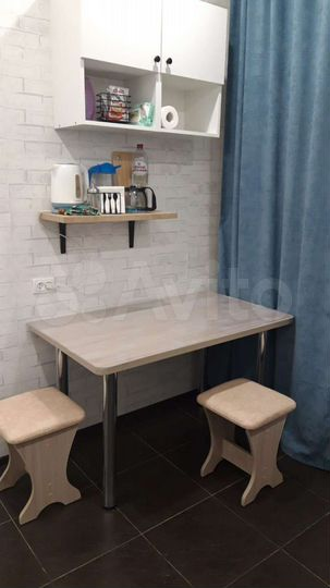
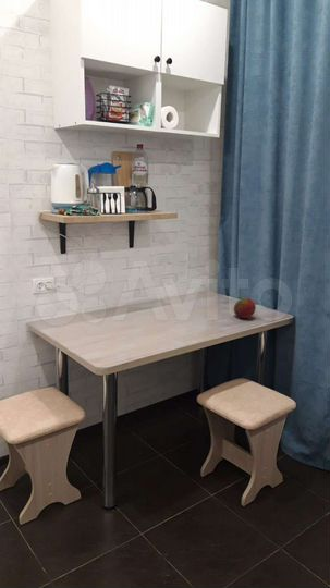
+ fruit (244, 307)
